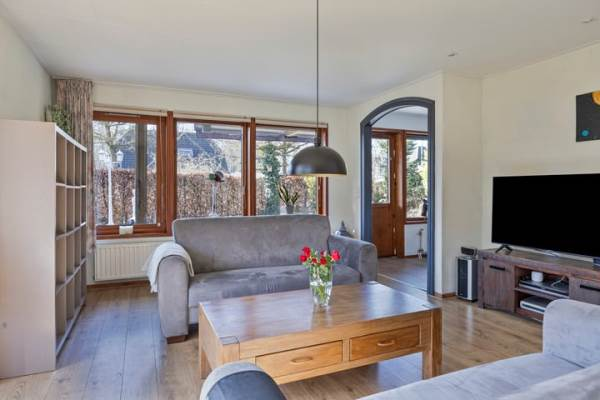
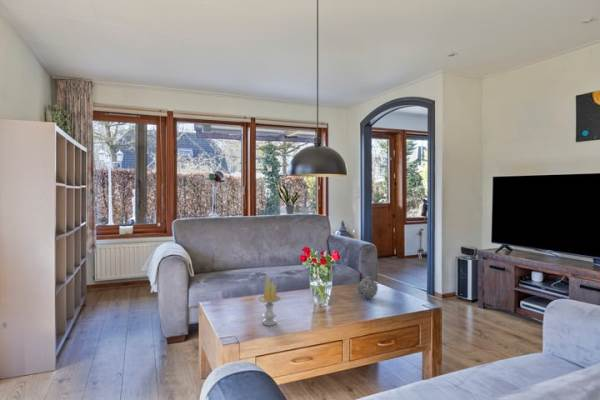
+ candle (269, 300)
+ decorative ball (367, 287)
